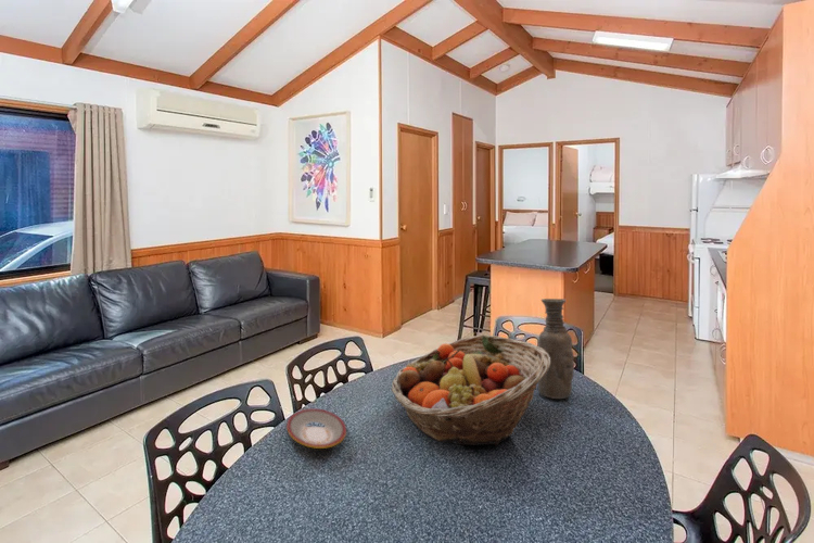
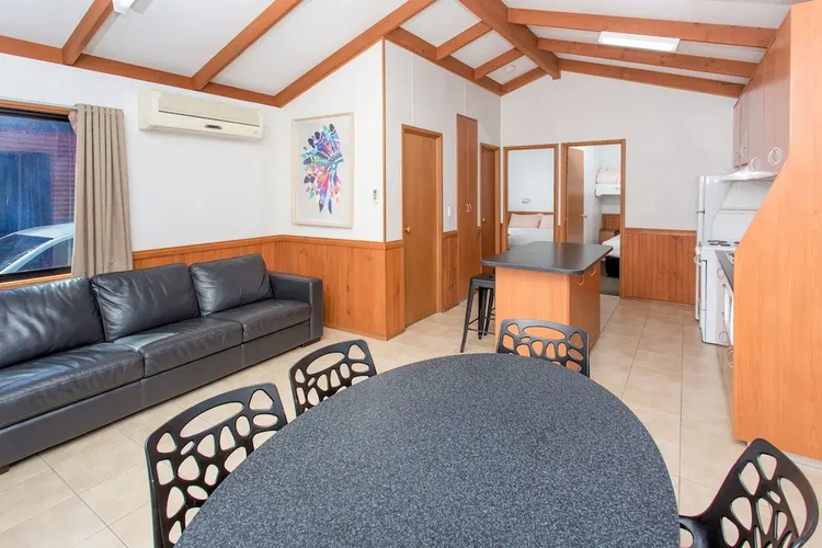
- plate (316, 430)
- fruit basket (467, 382)
- vase (554, 346)
